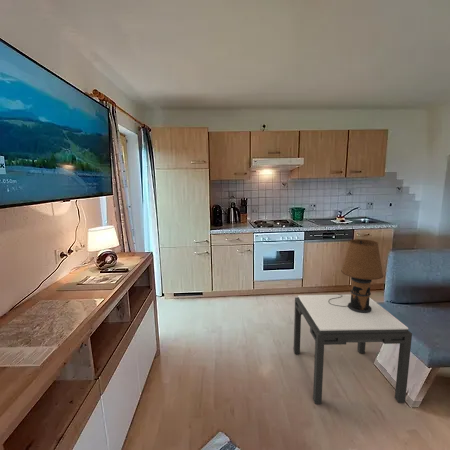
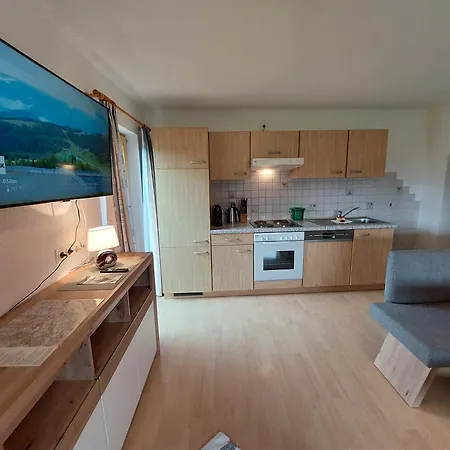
- table lamp (354, 273)
- side table (343, 342)
